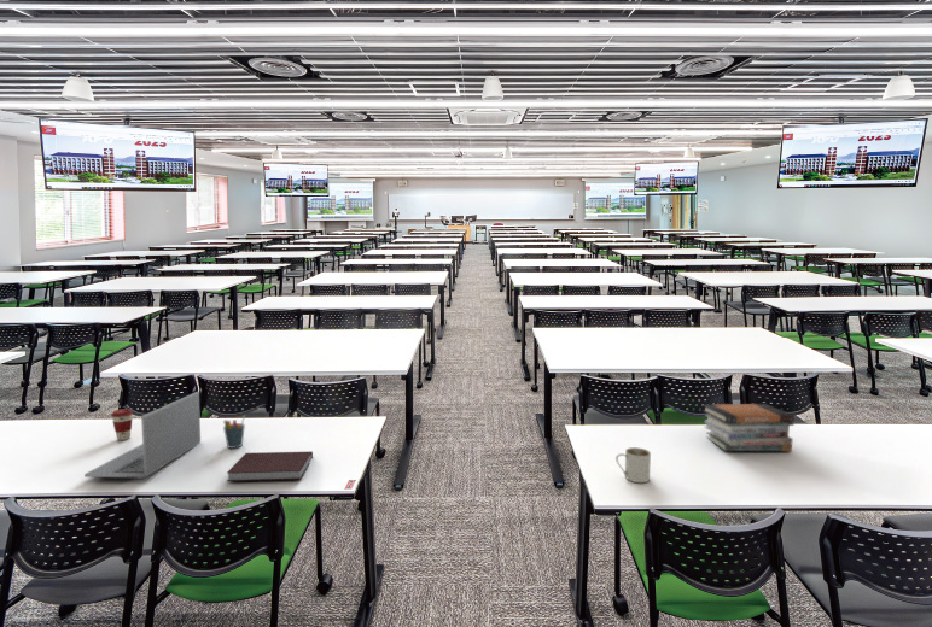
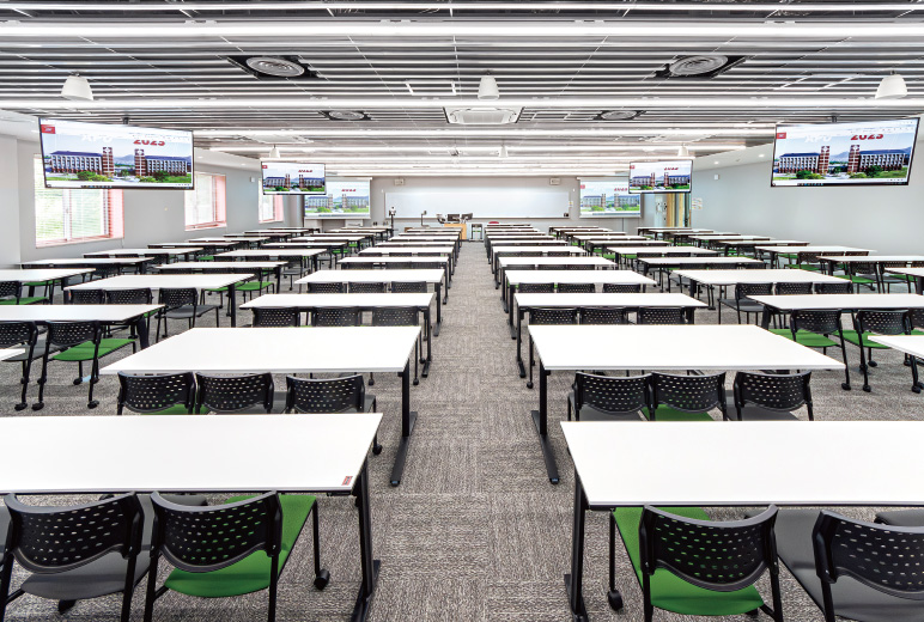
- coffee cup (122, 424)
- laptop (146, 430)
- notebook (272, 465)
- pen holder (233, 430)
- book stack (746, 427)
- mug (631, 464)
